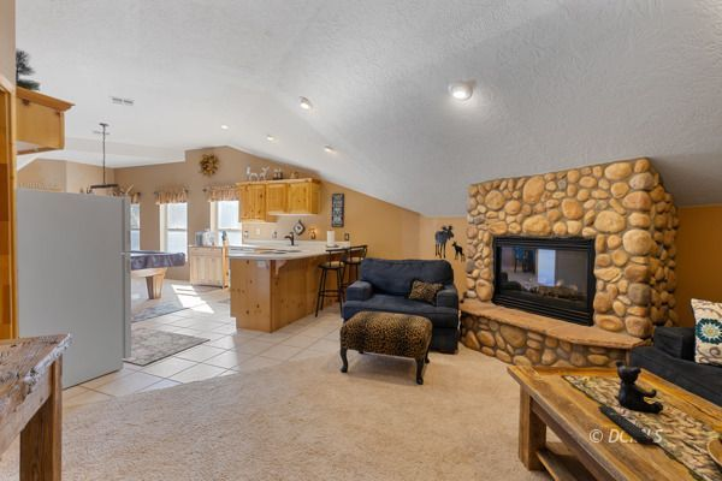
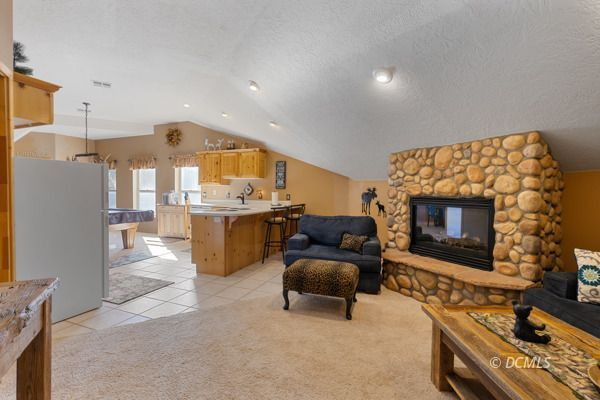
- remote control (623, 423)
